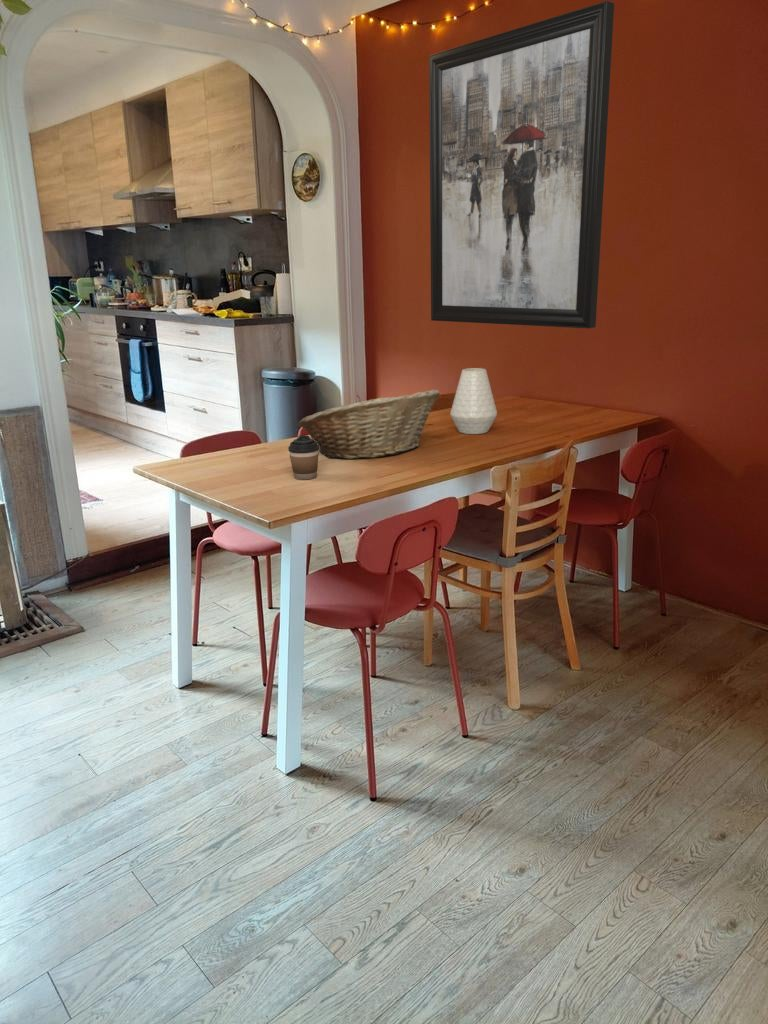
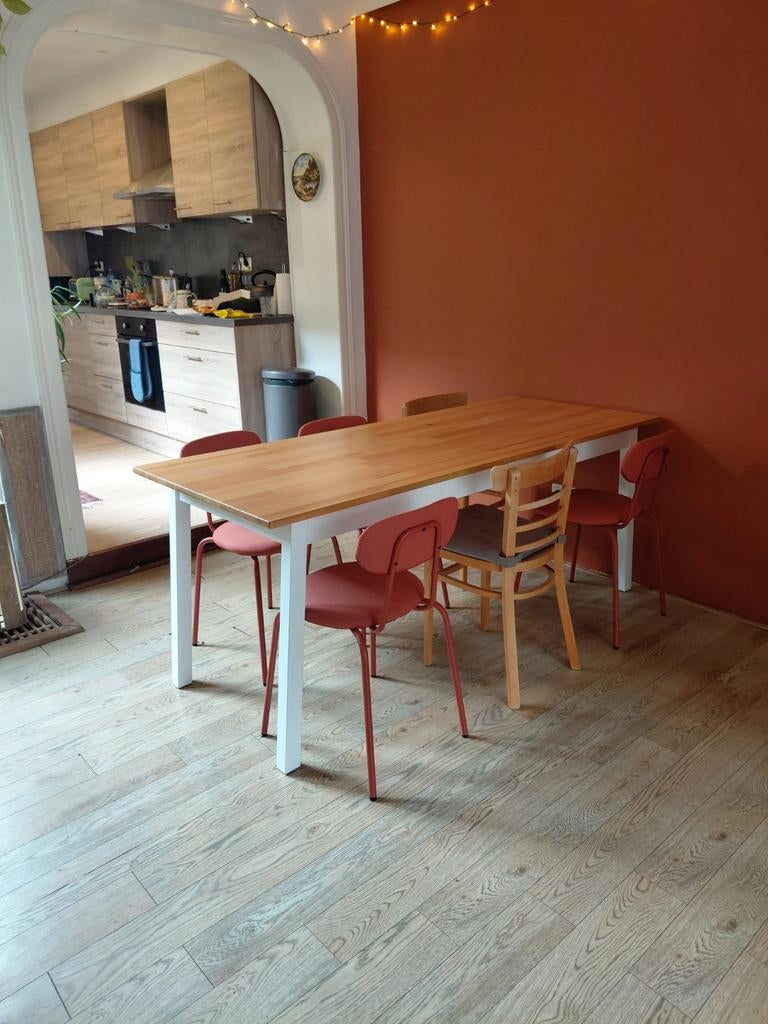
- vase (473, 400)
- wall art (508, 185)
- coffee cup (304, 457)
- fruit basket (371, 419)
